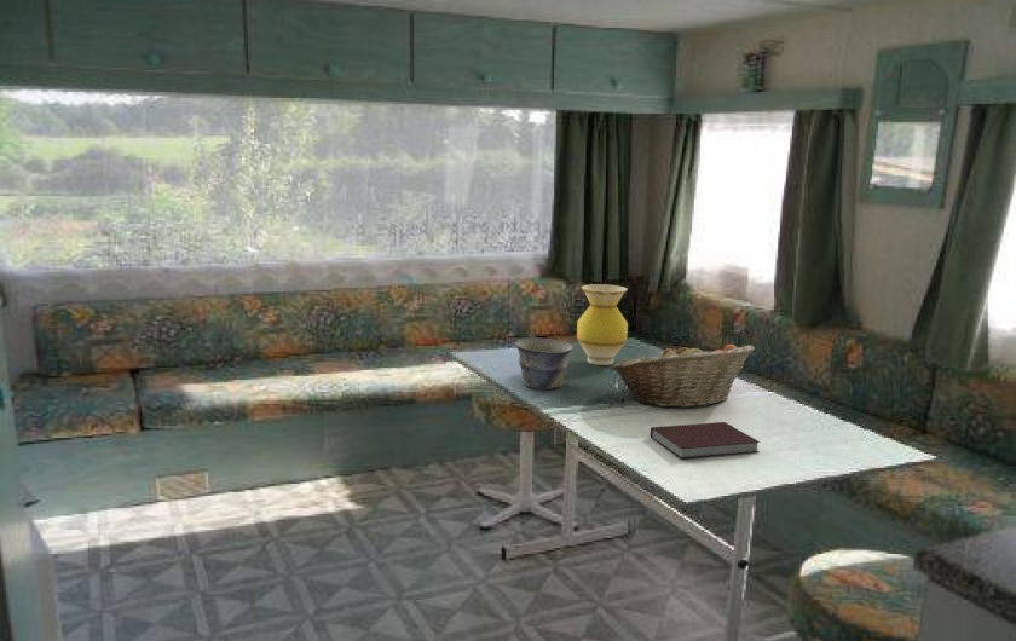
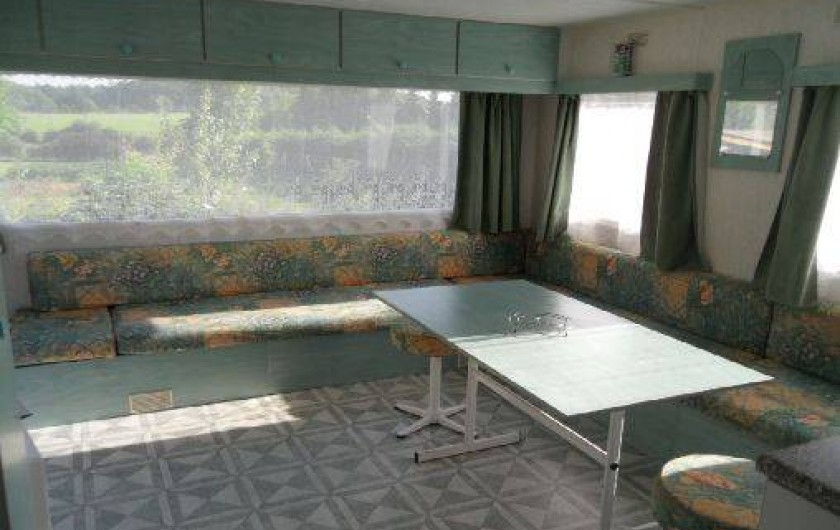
- fruit basket (683, 368)
- vase (602, 324)
- notebook (703, 439)
- bowl (543, 364)
